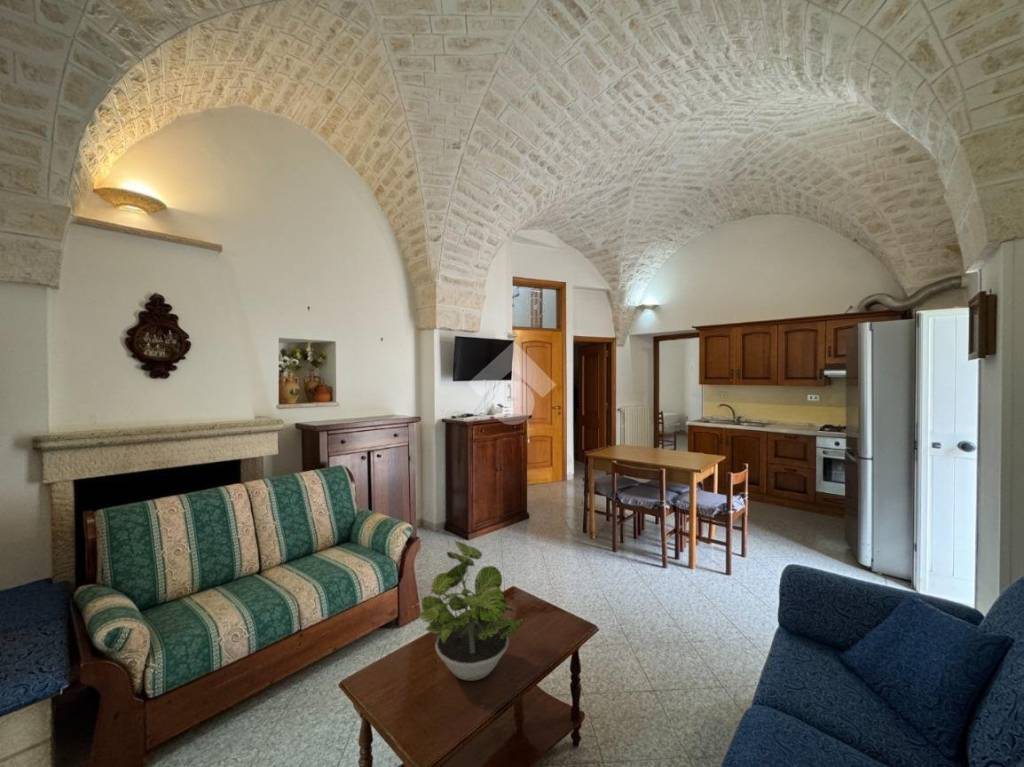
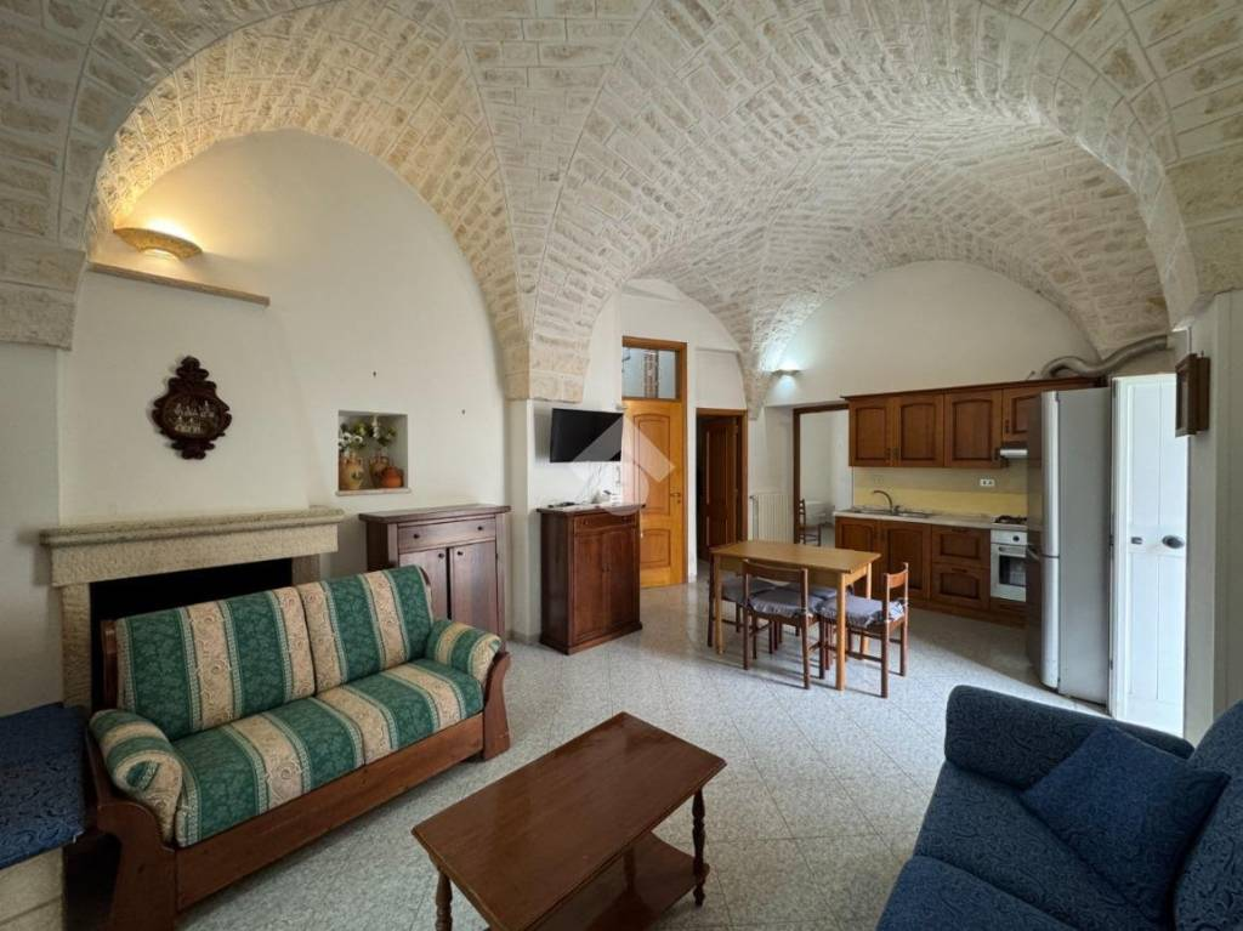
- potted plant (471, 608)
